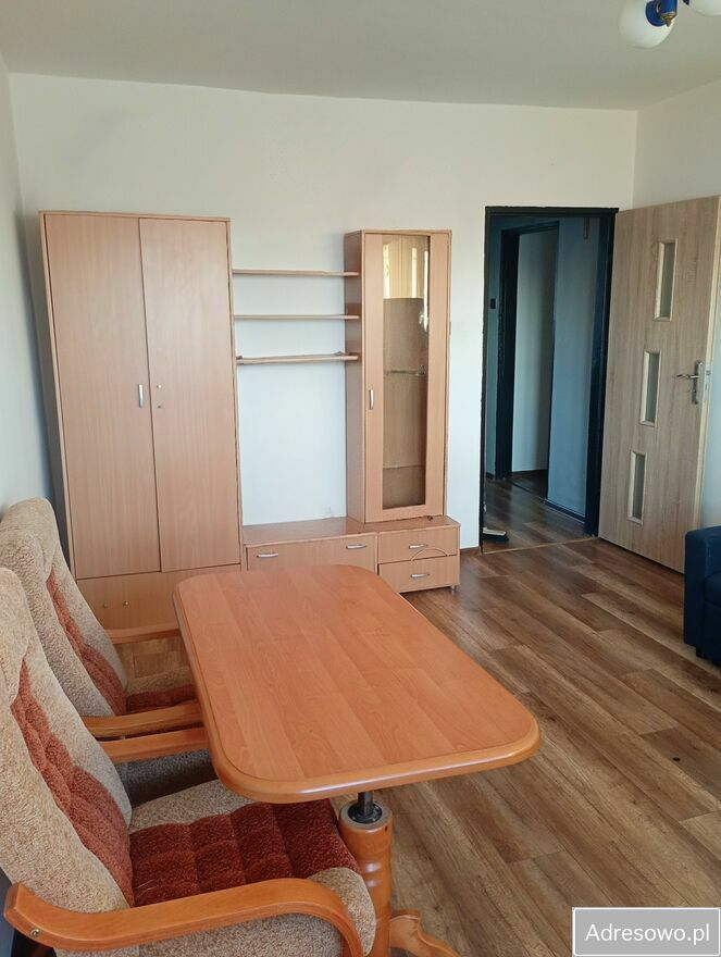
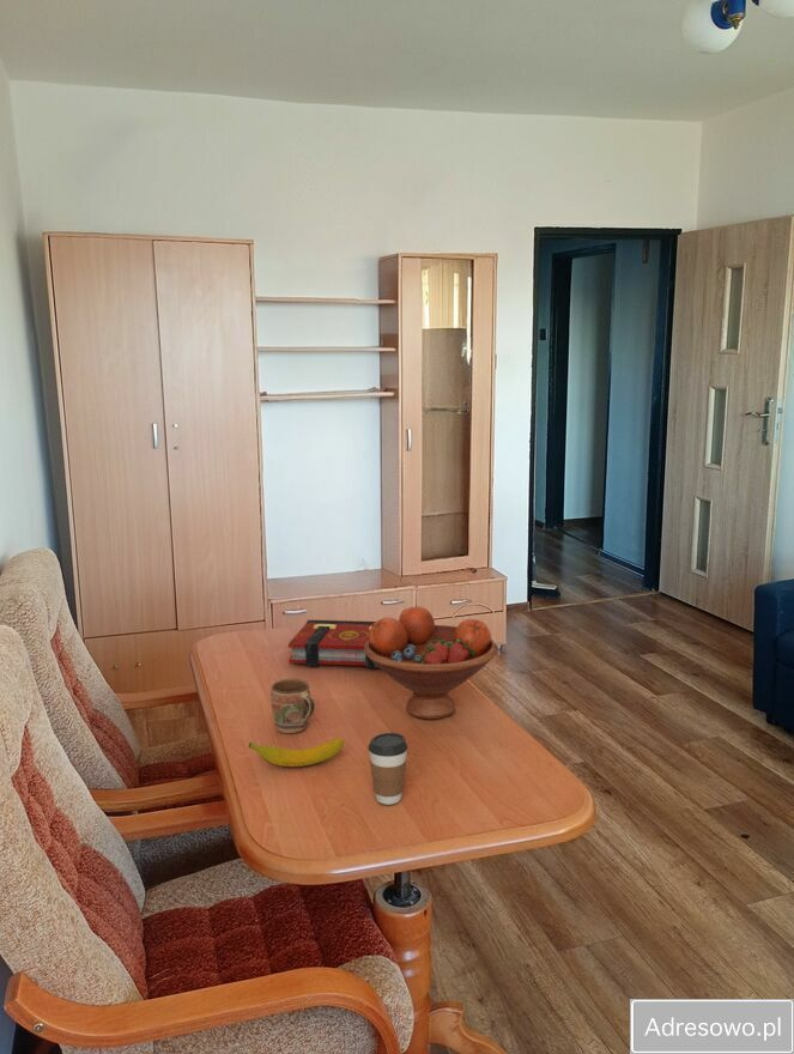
+ banana (297, 752)
+ coffee cup (388, 769)
+ mug (291, 707)
+ fruit bowl (430, 665)
+ book (350, 640)
